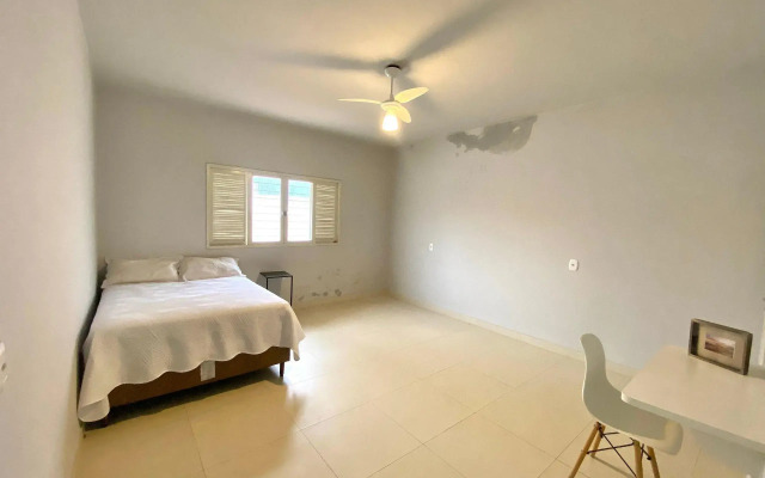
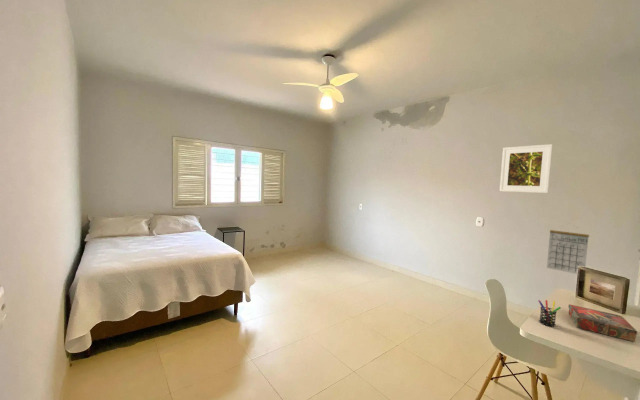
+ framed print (524, 169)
+ calendar (567, 247)
+ book (599, 321)
+ pen holder (549, 312)
